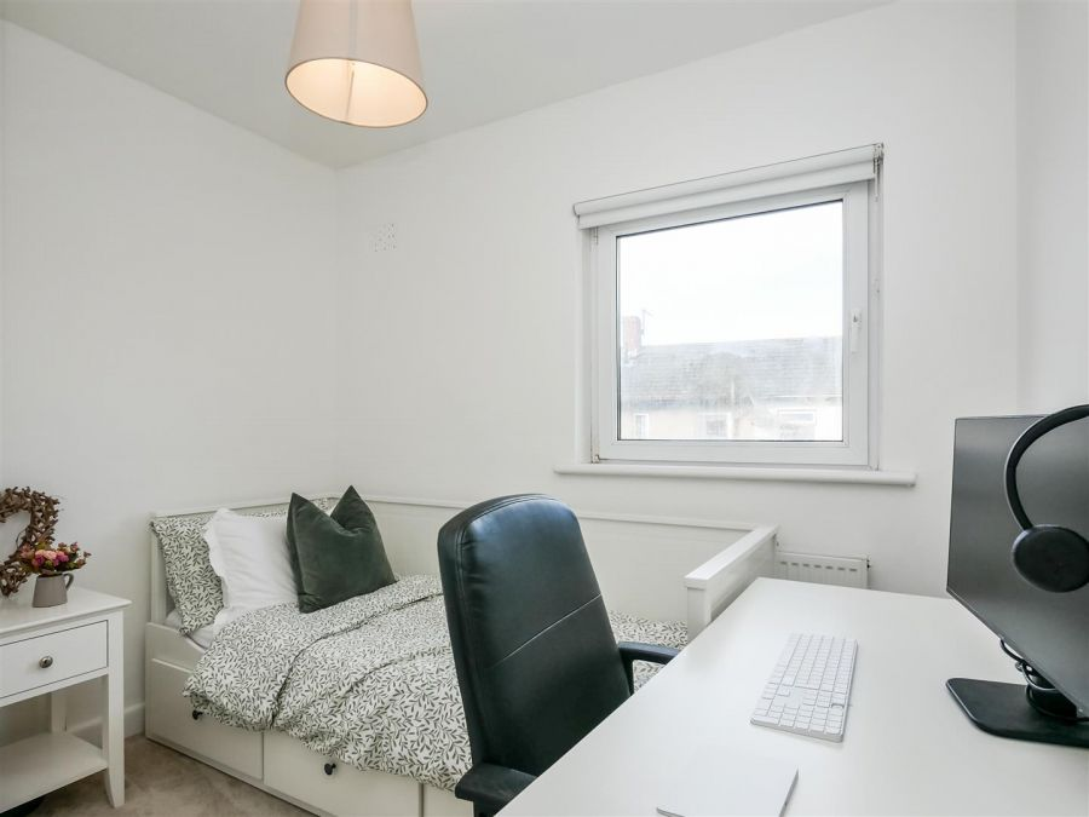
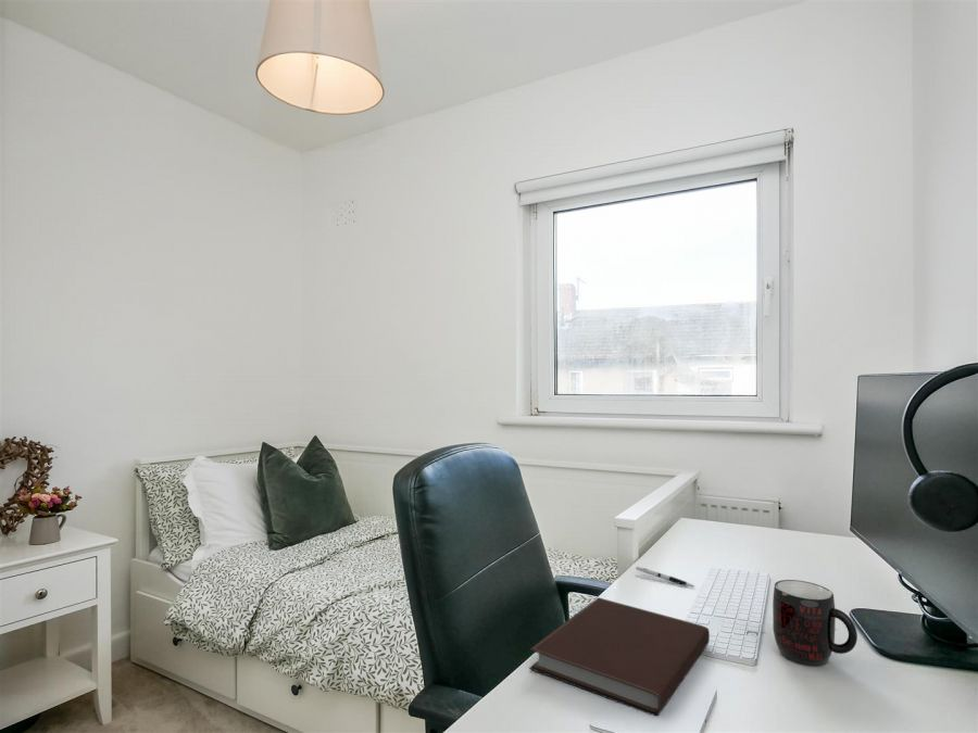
+ pen (664, 576)
+ mug (813, 624)
+ notebook (623, 646)
